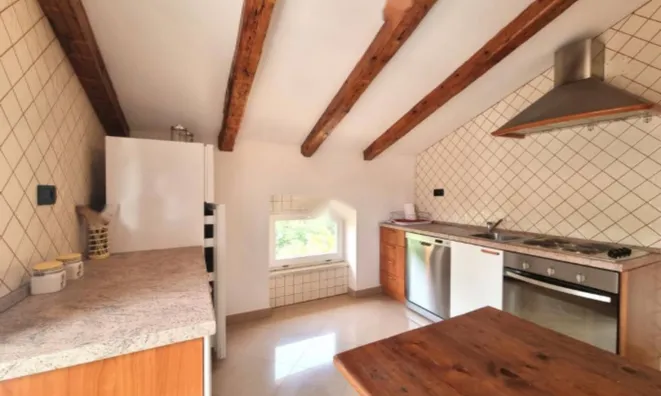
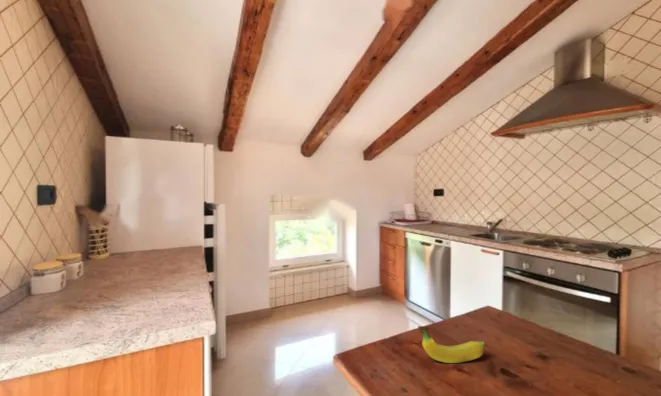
+ fruit (450, 346)
